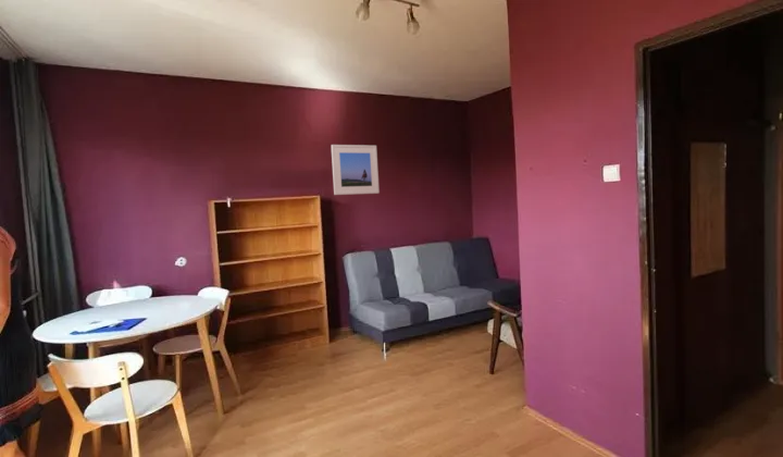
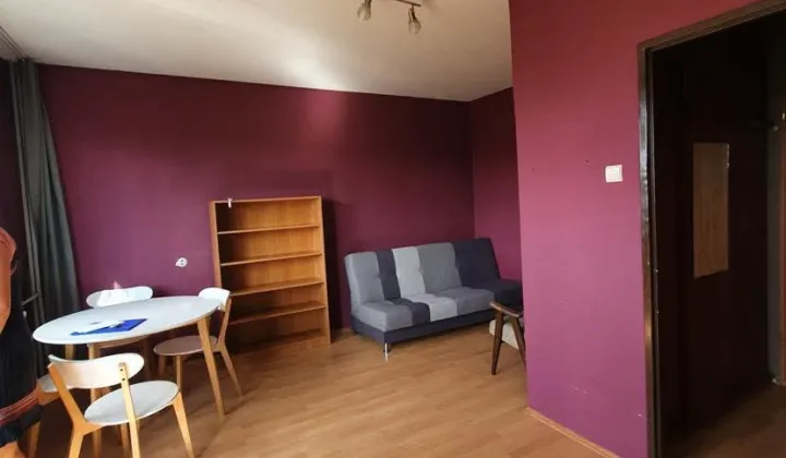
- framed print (356, 169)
